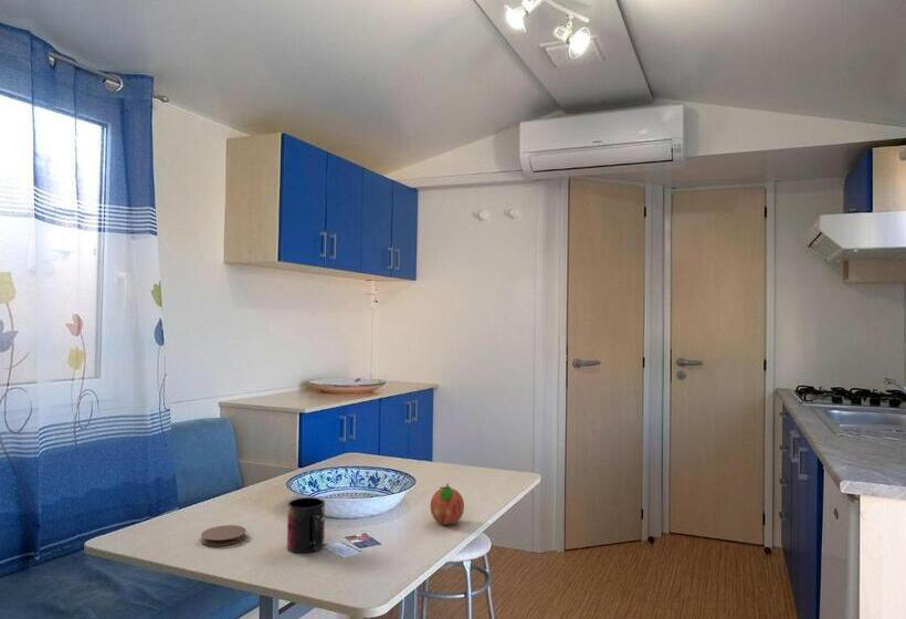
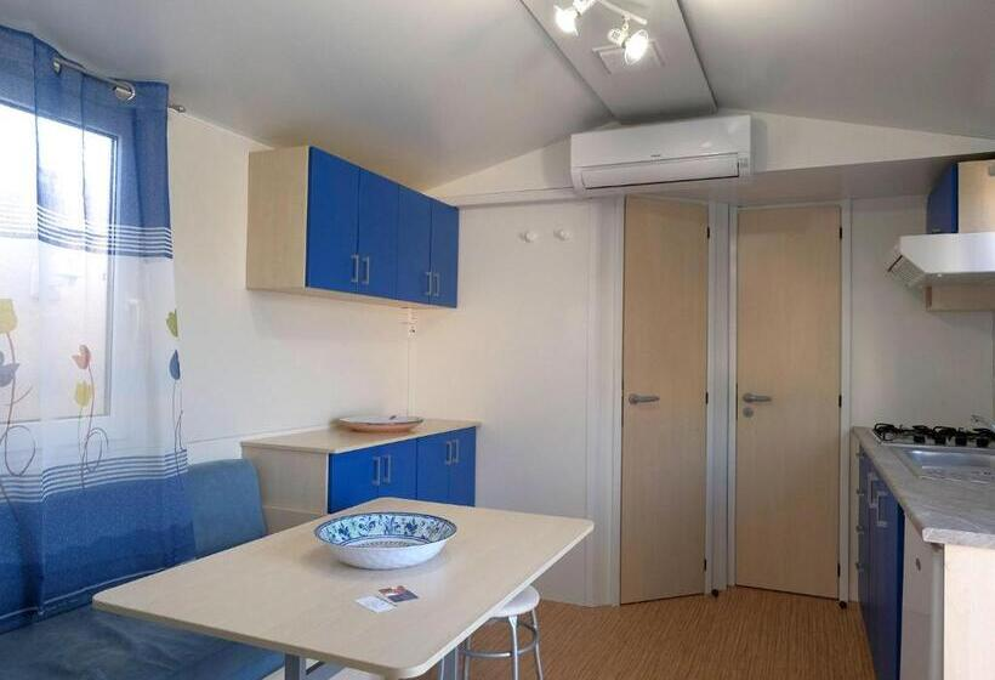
- fruit (446, 503)
- coaster (223, 535)
- mug (308, 526)
